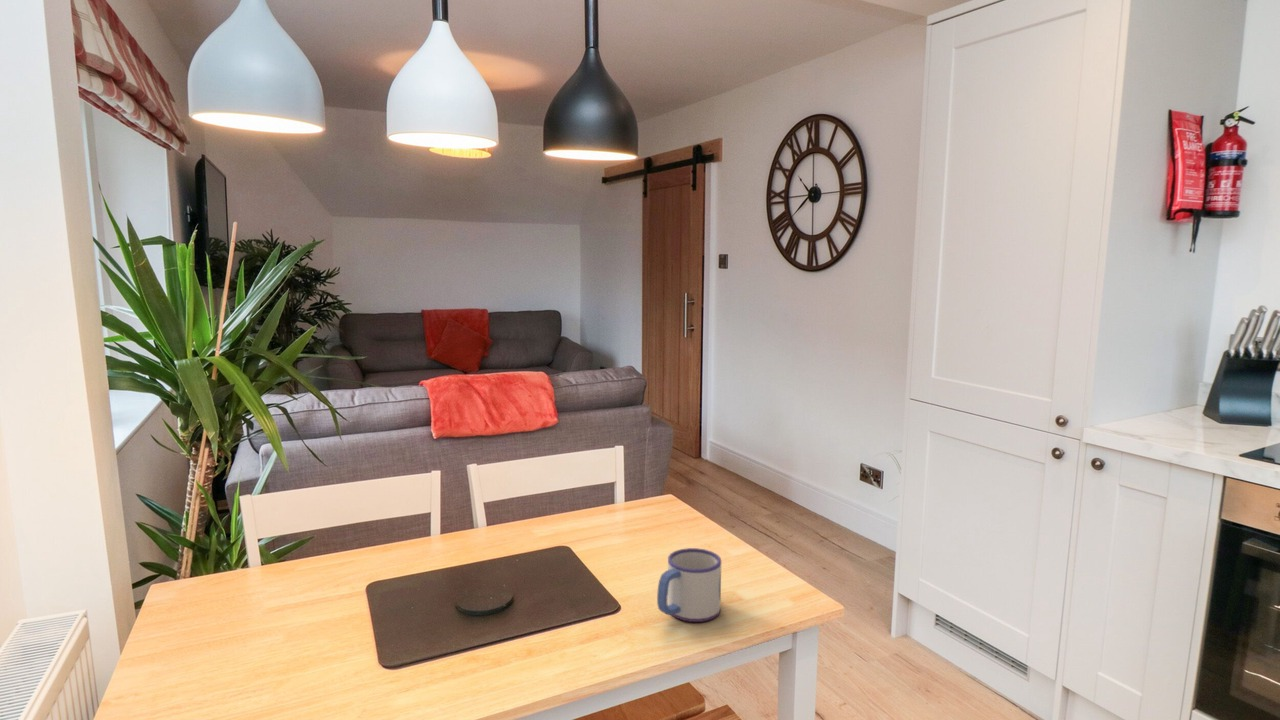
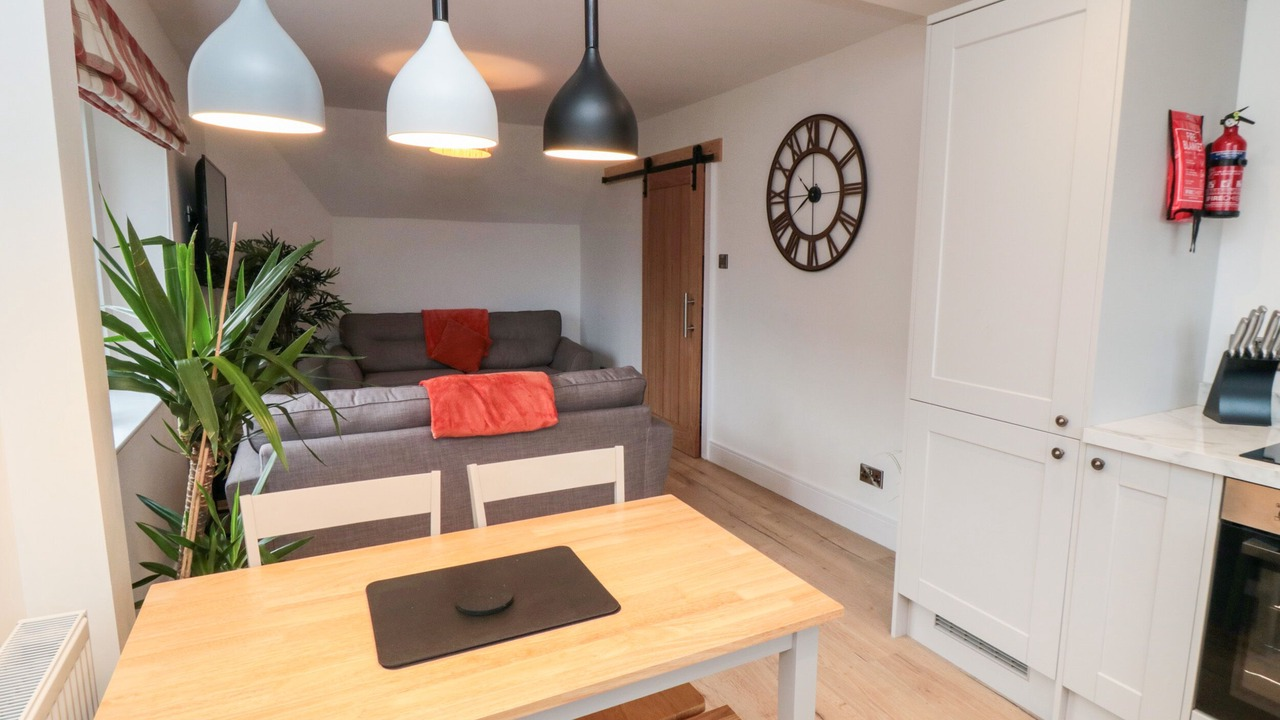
- mug (686, 586)
